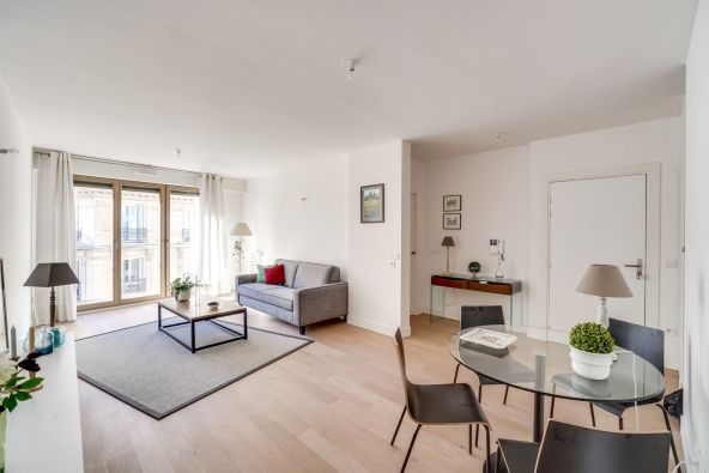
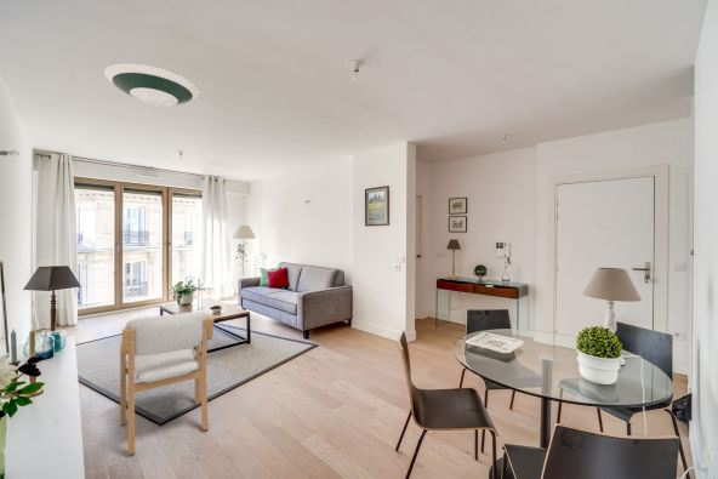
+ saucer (154, 93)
+ armchair (165, 365)
